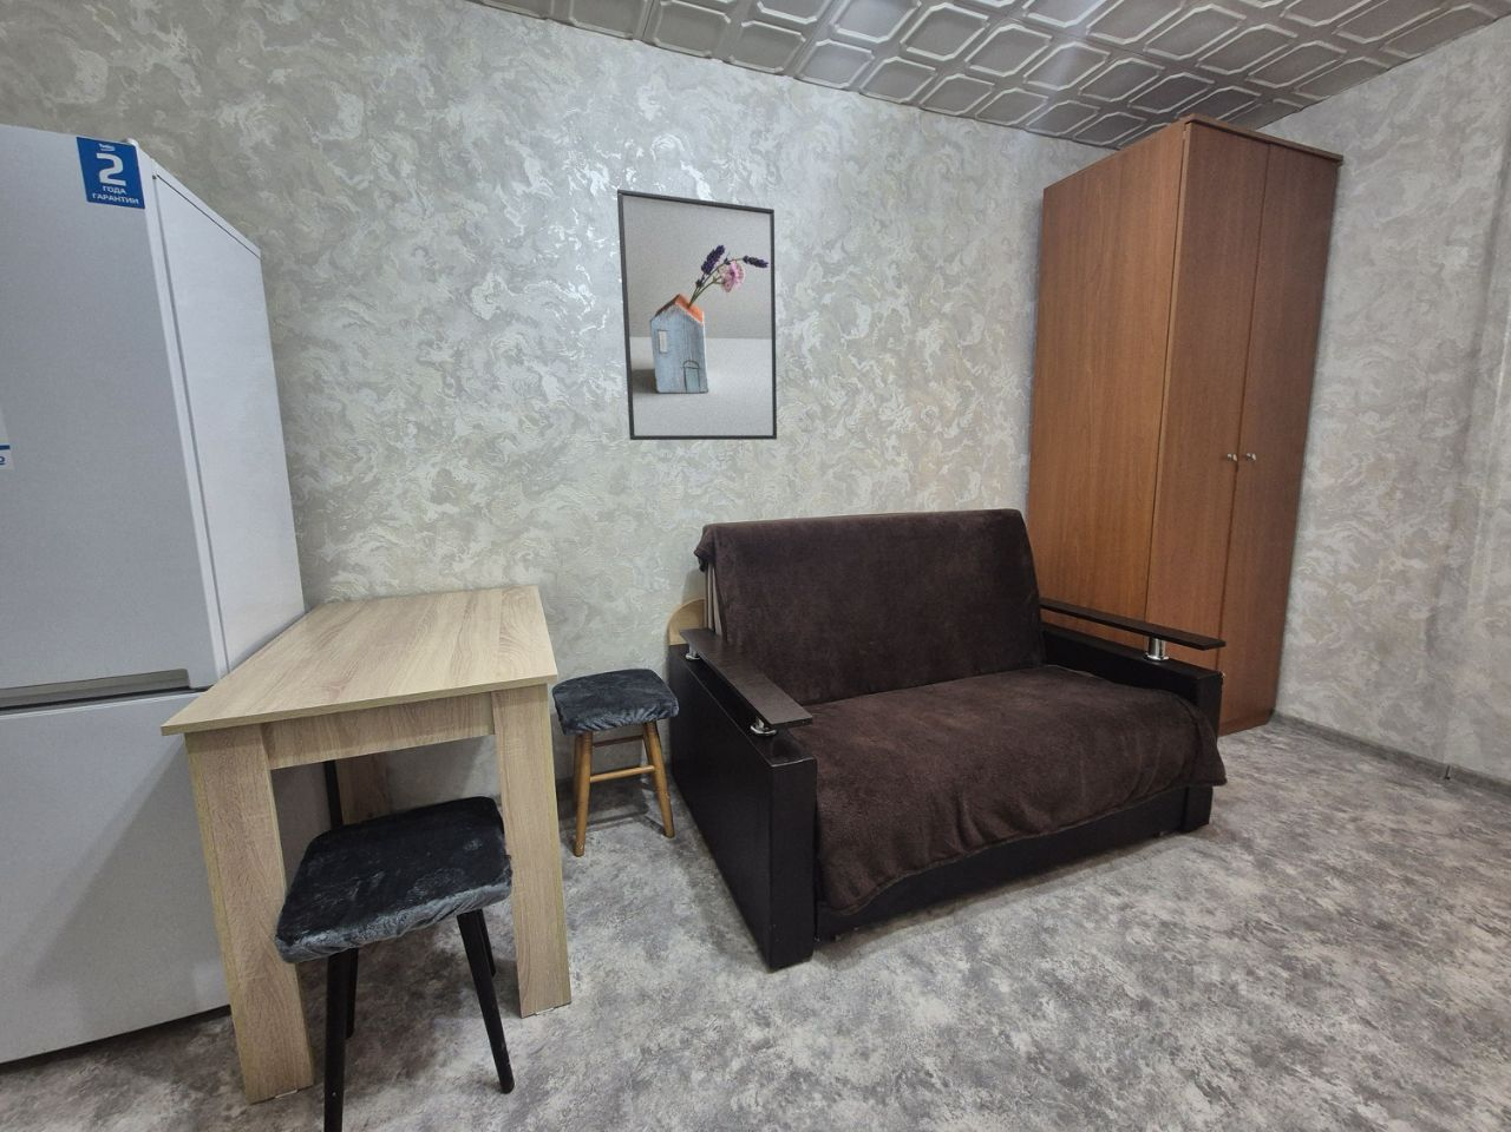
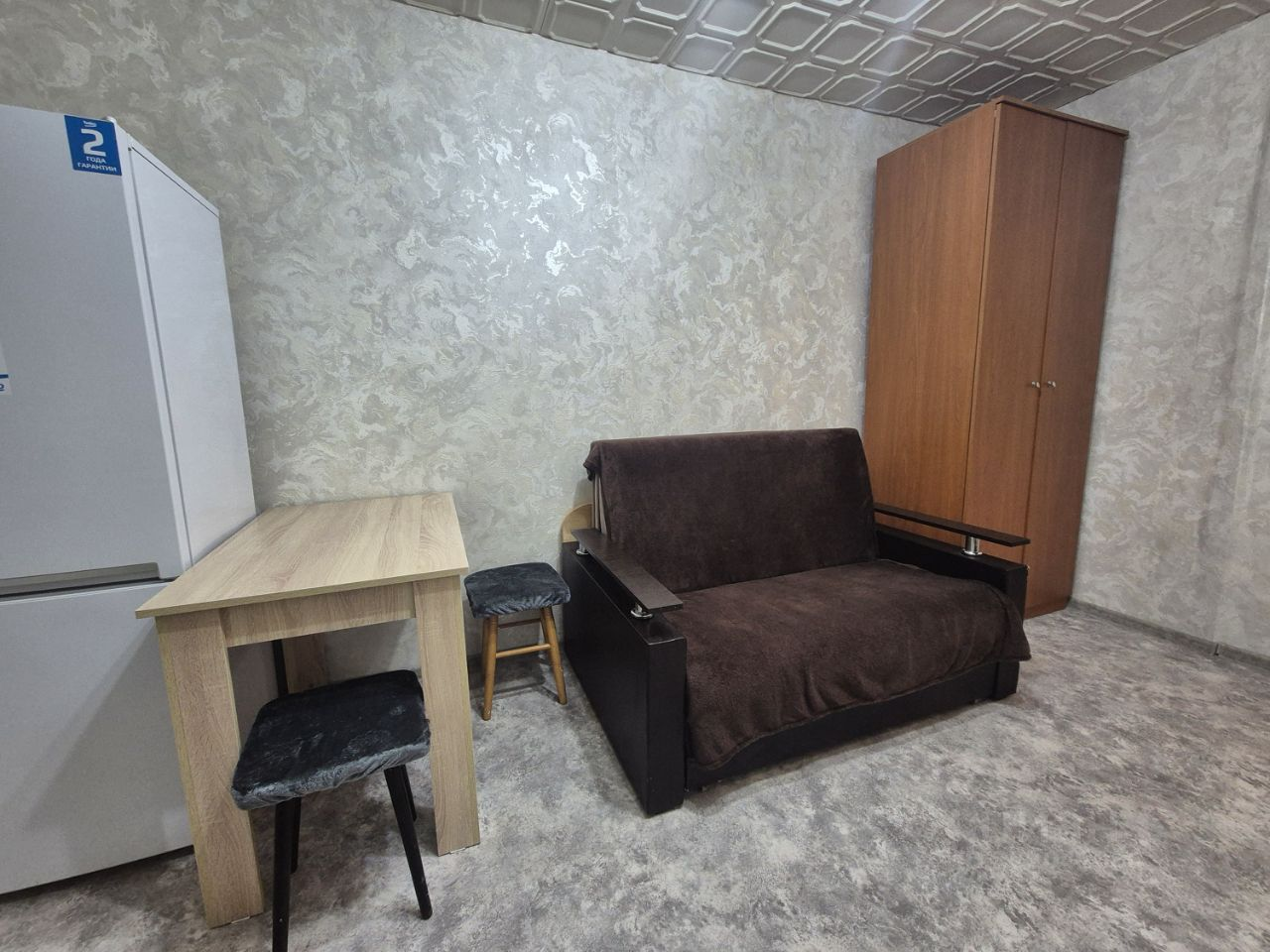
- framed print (702, 323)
